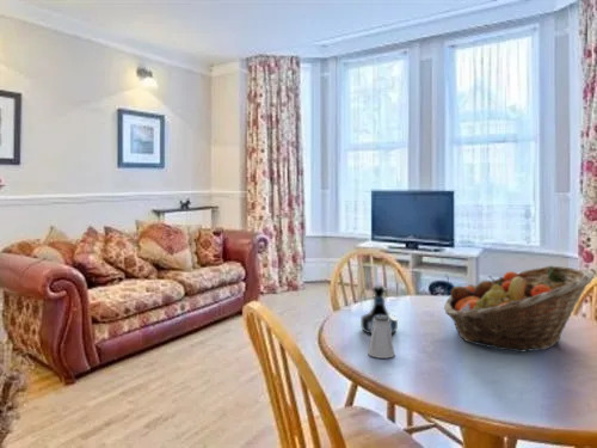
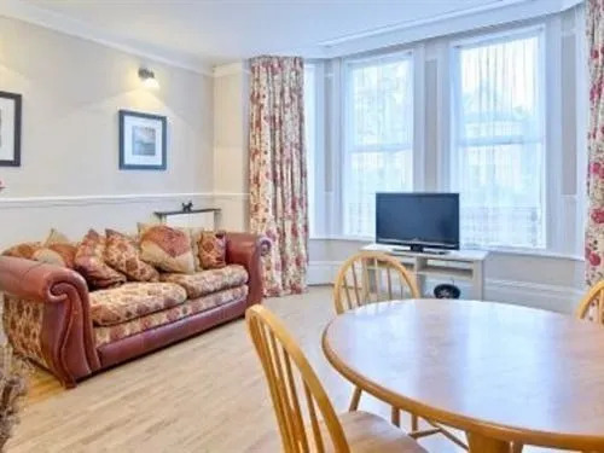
- fruit basket (512, 302)
- saltshaker (381, 335)
- tequila bottle (378, 308)
